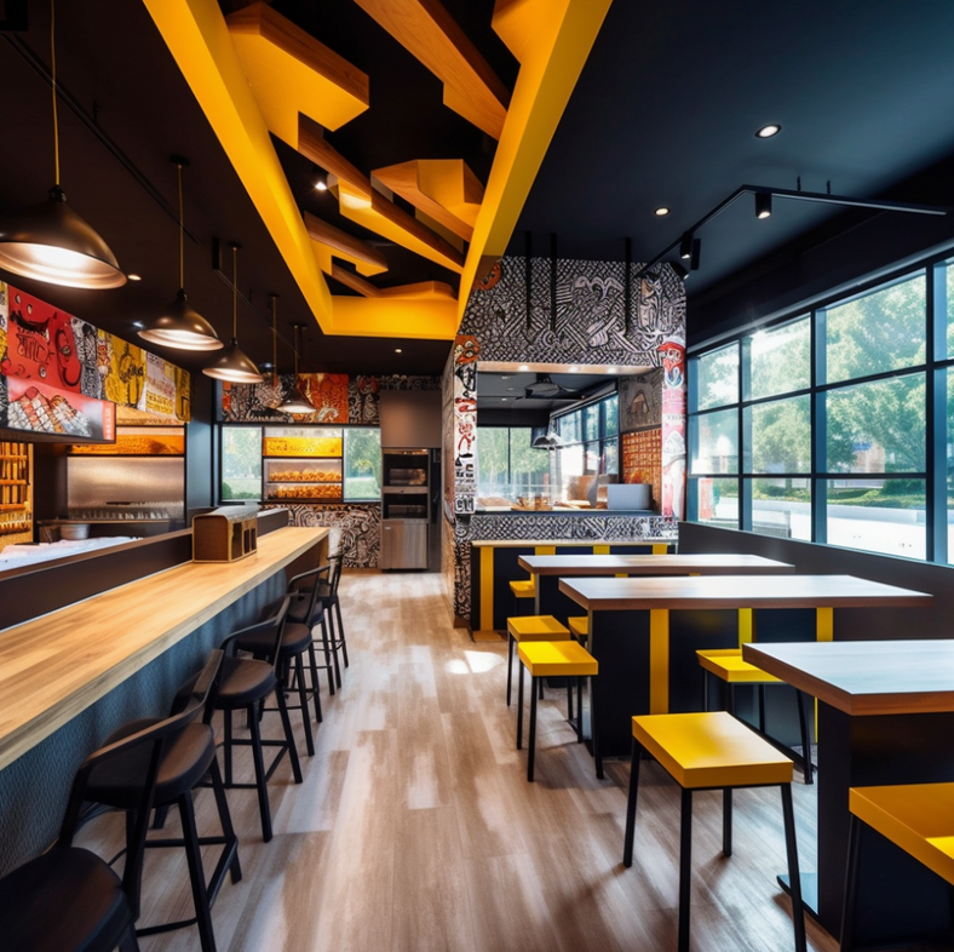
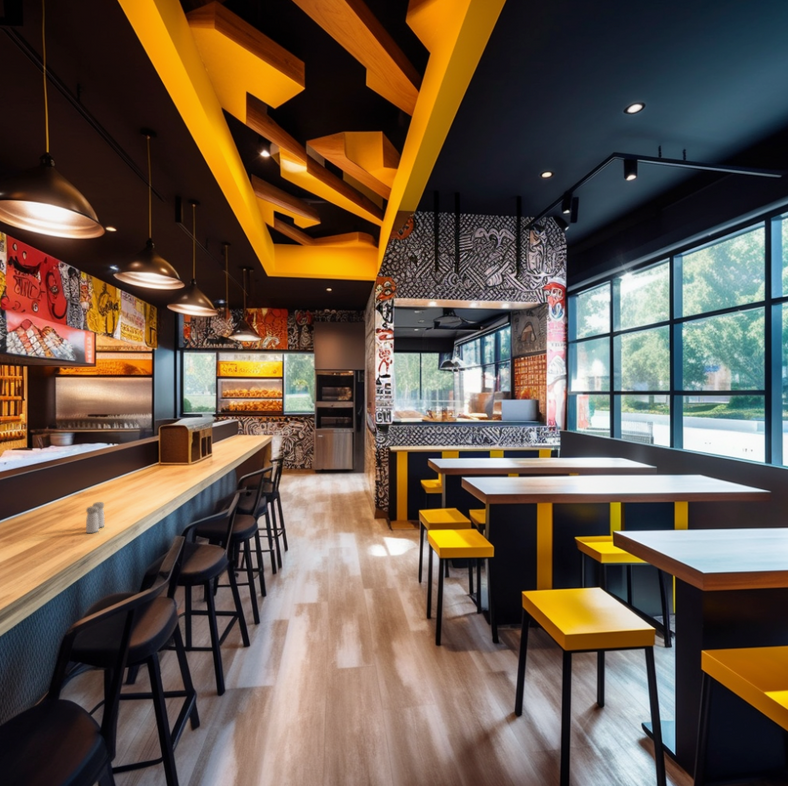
+ salt and pepper shaker (95, 516)
